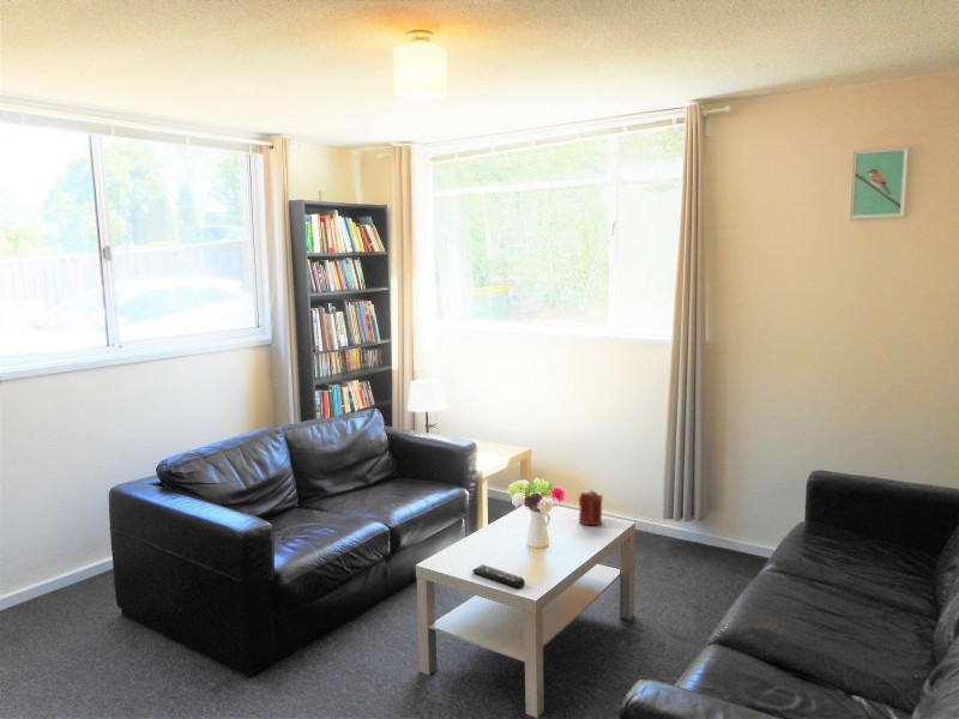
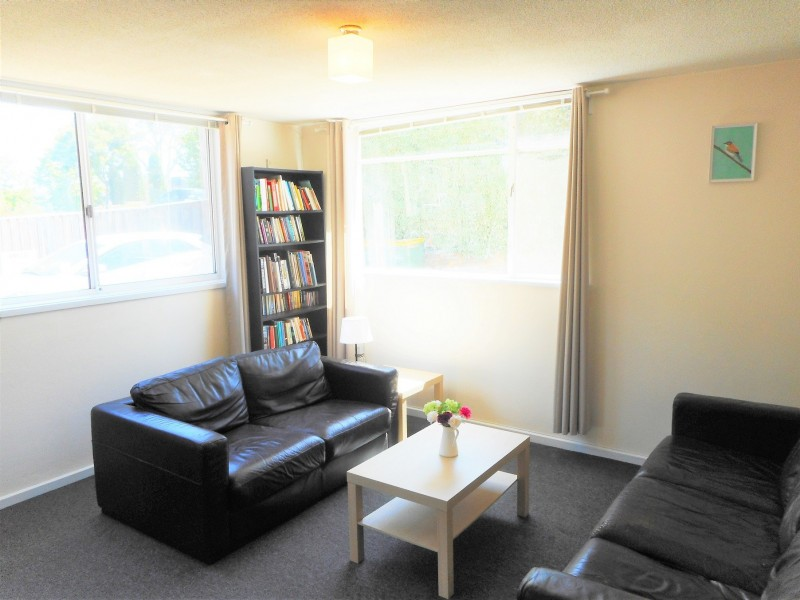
- remote control (497, 575)
- candle (590, 506)
